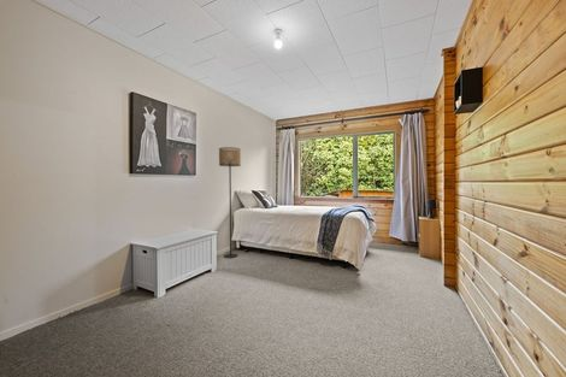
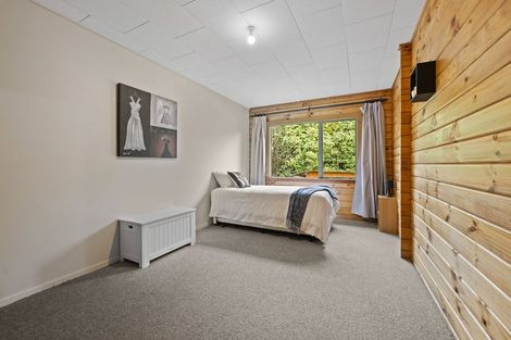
- floor lamp (230, 202)
